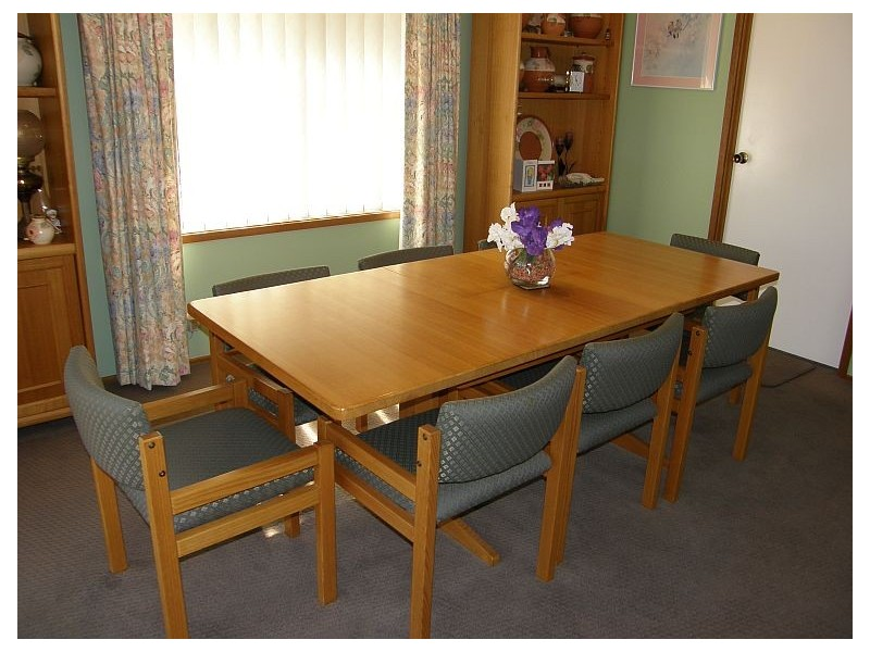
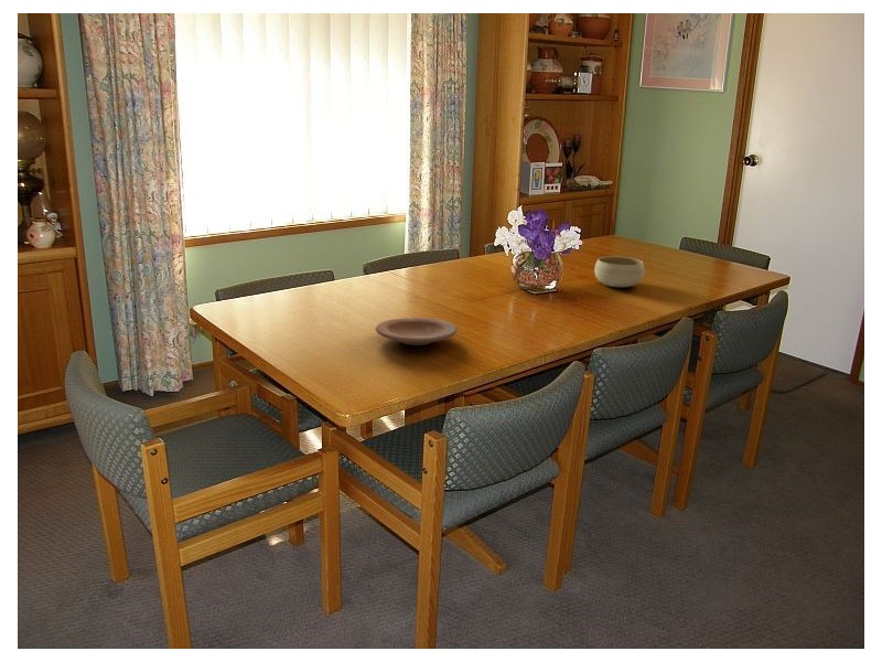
+ plate (416, 333)
+ bowl (619, 273)
